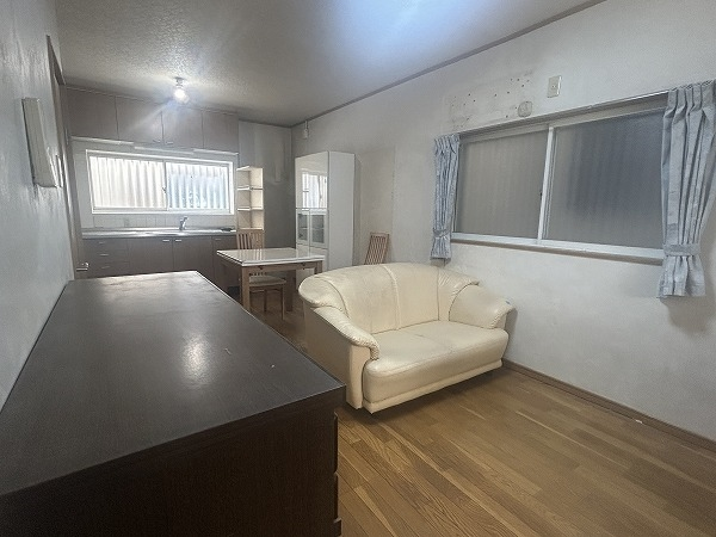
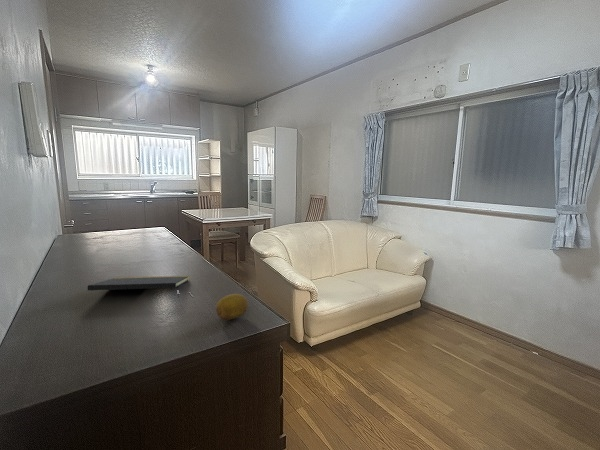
+ fruit (232, 306)
+ notepad (143, 282)
